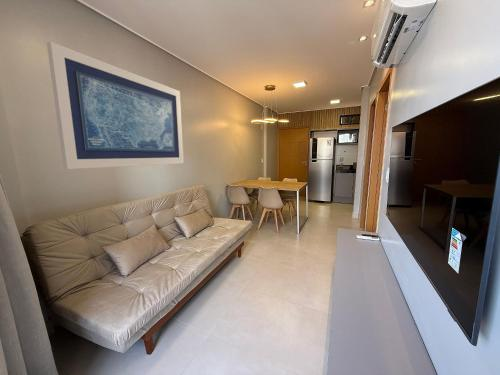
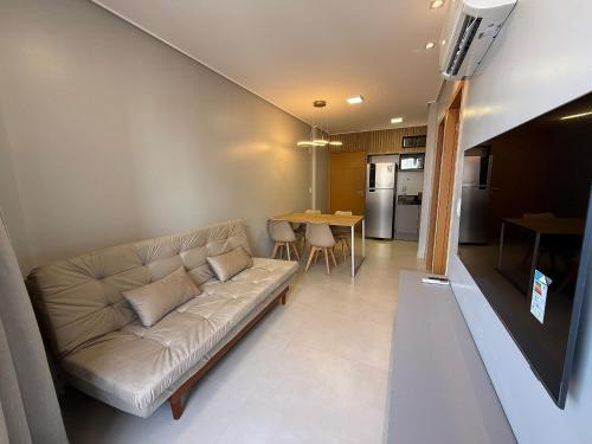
- wall art (135, 120)
